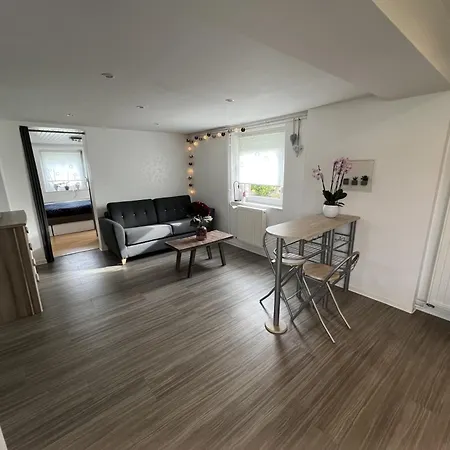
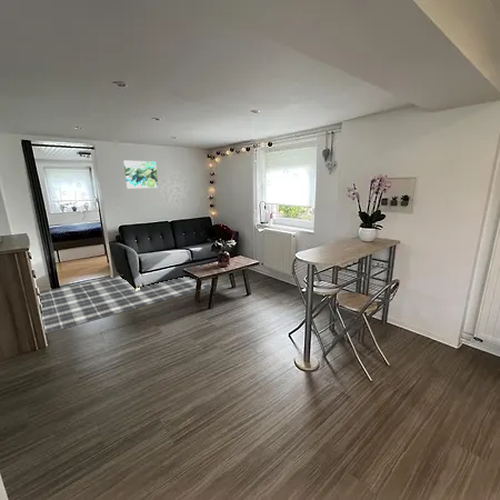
+ rug (113, 292)
+ wall art (141, 174)
